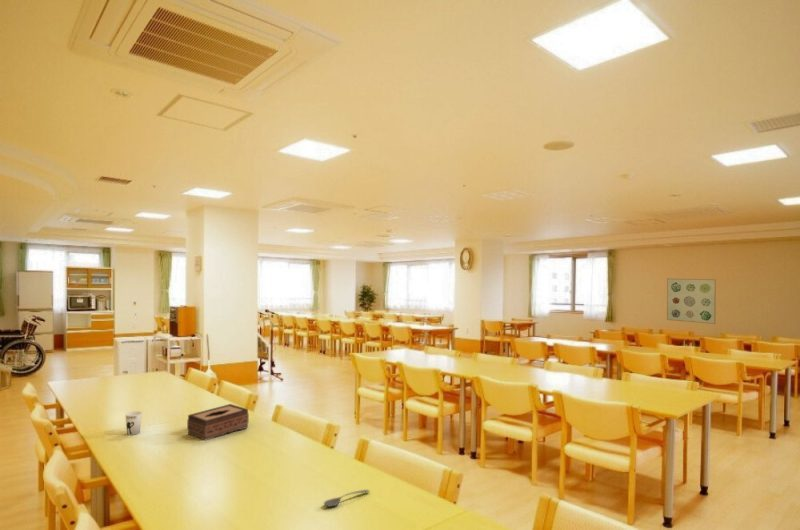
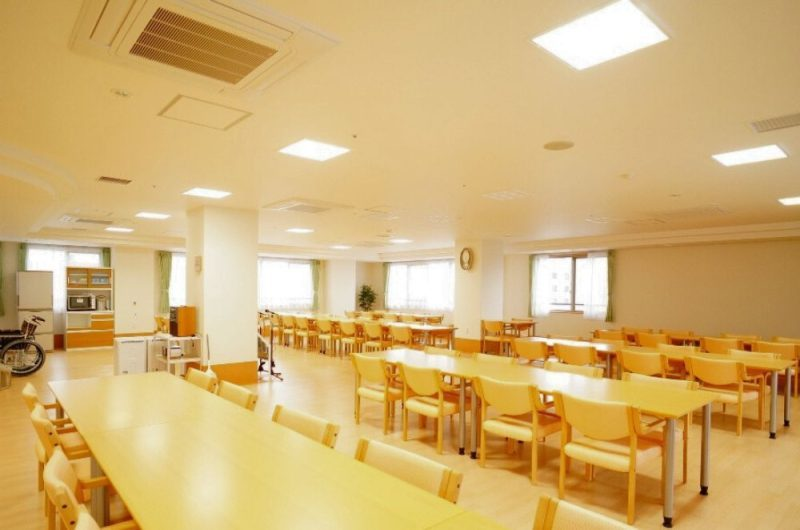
- soupspoon (346, 495)
- tissue box (218, 421)
- cup (133, 423)
- wall art (690, 300)
